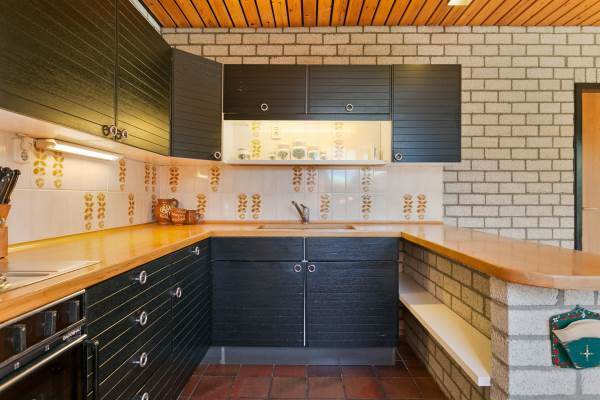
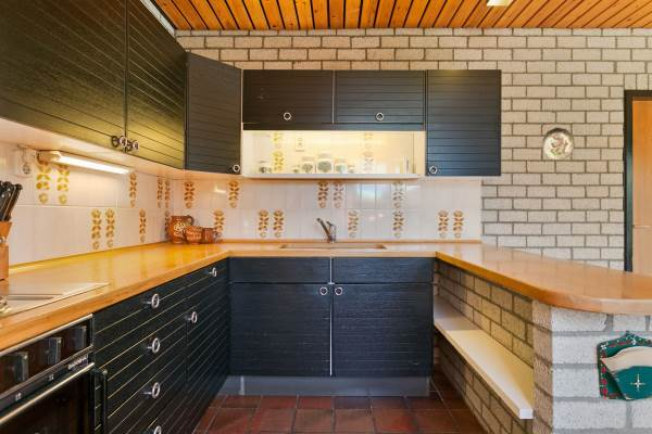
+ decorative plate (557, 143)
